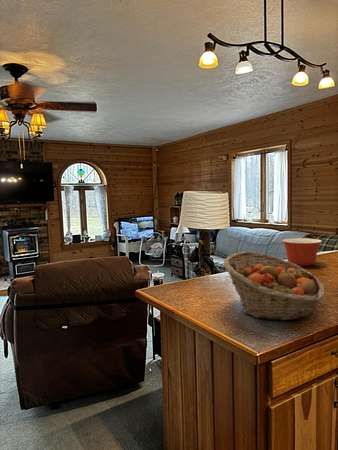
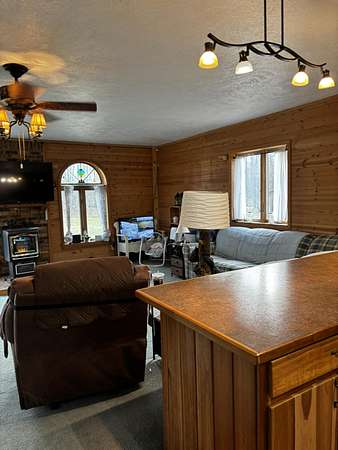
- mixing bowl (301, 252)
- fruit basket (273, 282)
